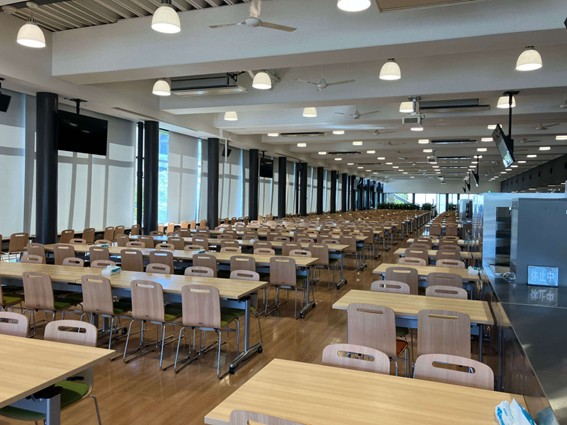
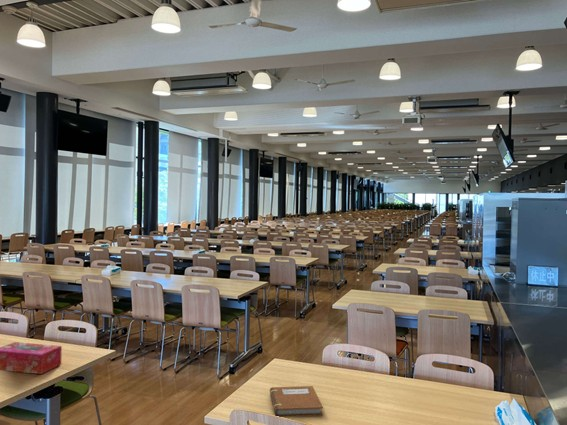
+ tissue box (27, 357)
+ notebook (294, 400)
